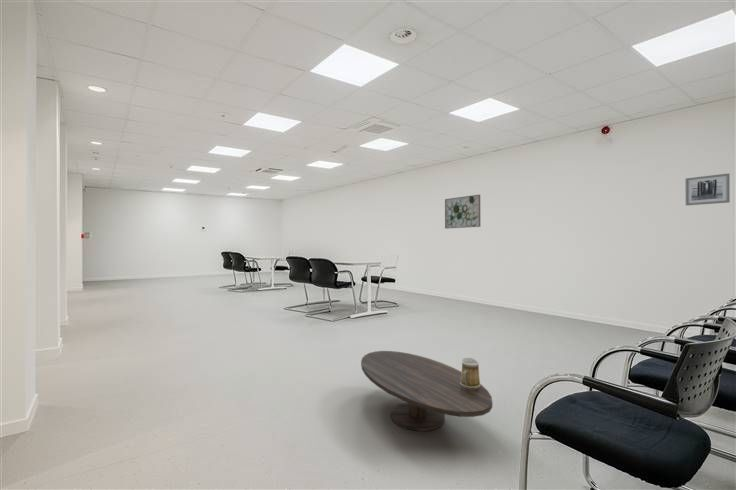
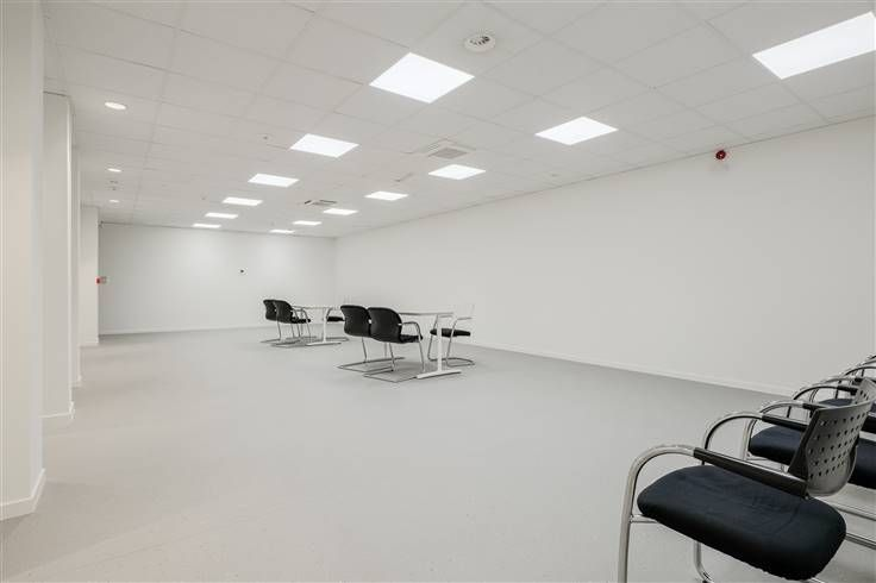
- wall art (706, 190)
- mug (469, 372)
- coffee table (417, 395)
- wall art (461, 212)
